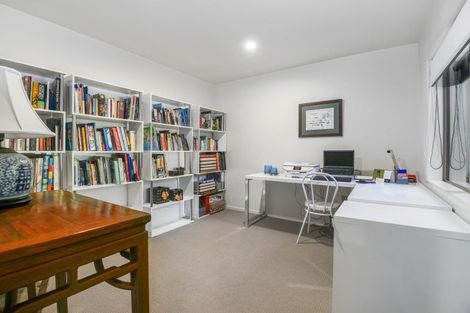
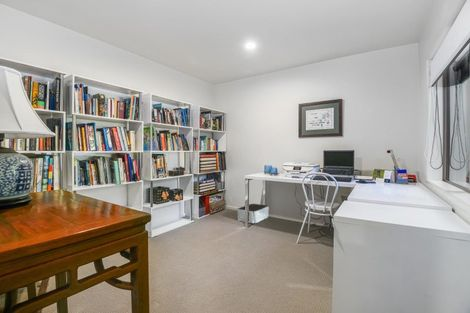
+ storage bin (253, 212)
